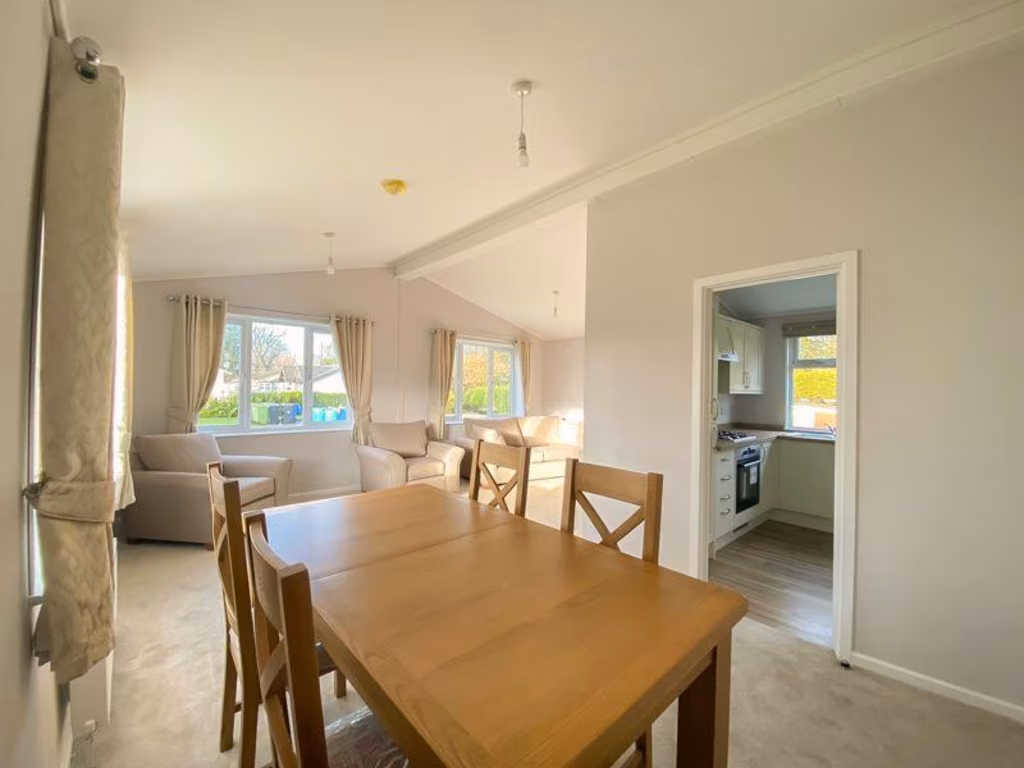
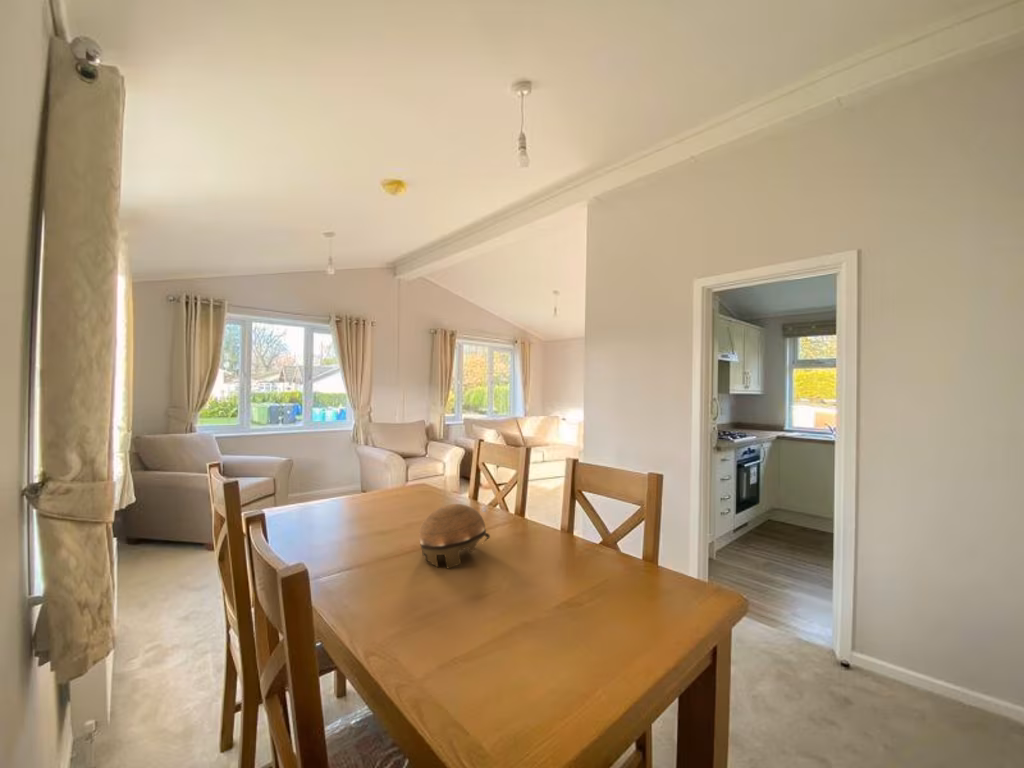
+ decorative bowl (453, 530)
